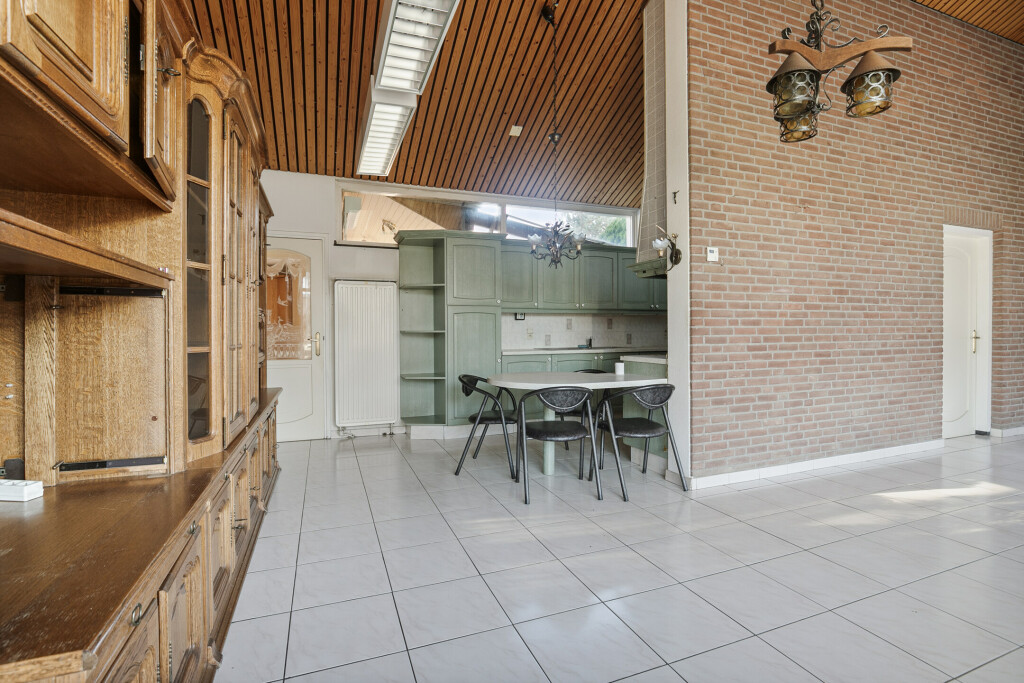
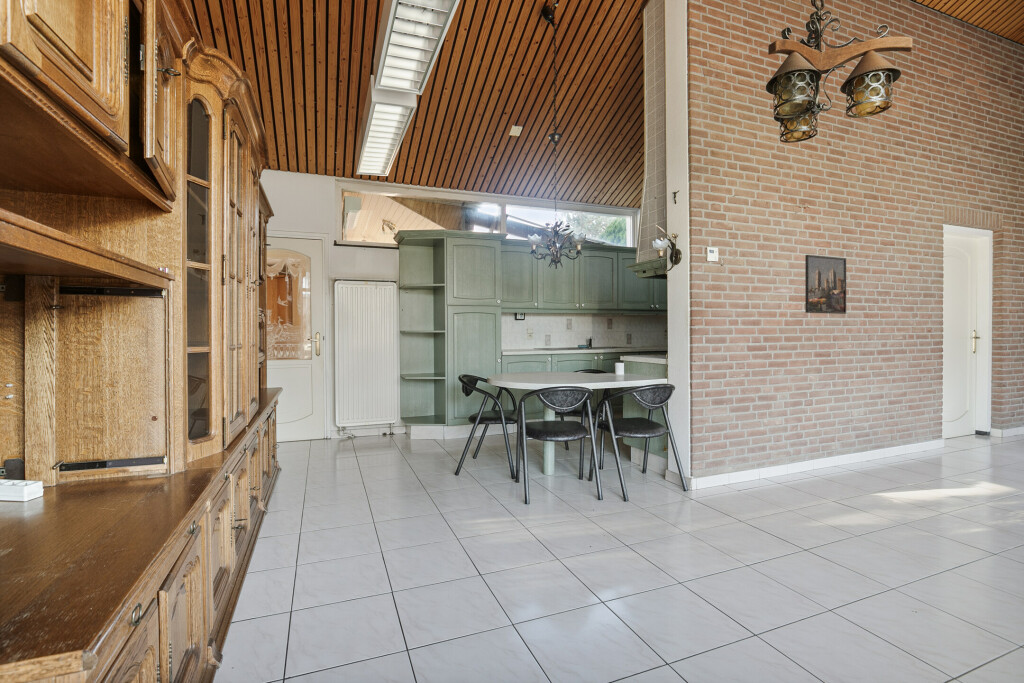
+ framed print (826, 284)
